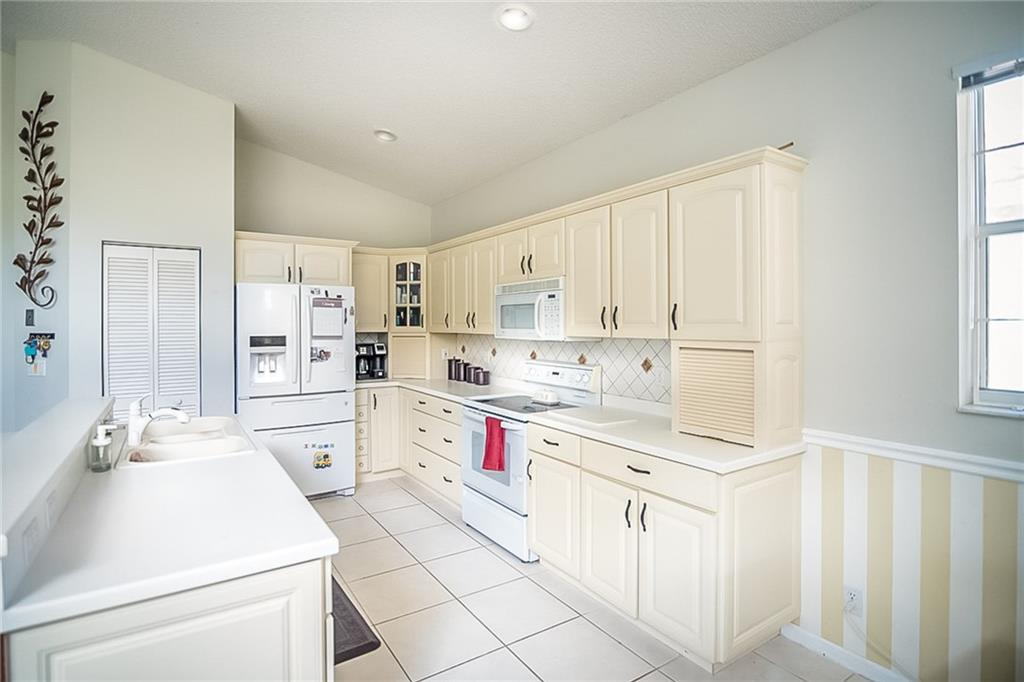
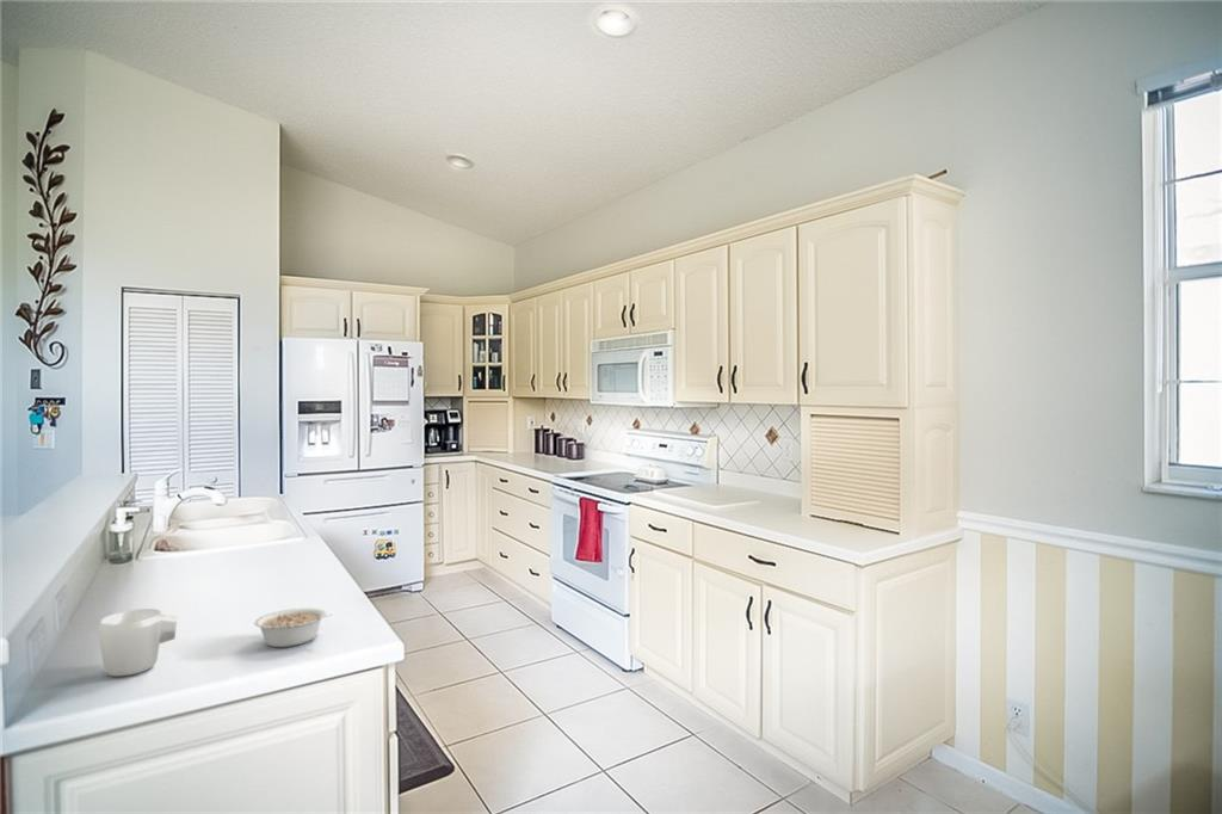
+ legume (294, 625)
+ mug (138, 641)
